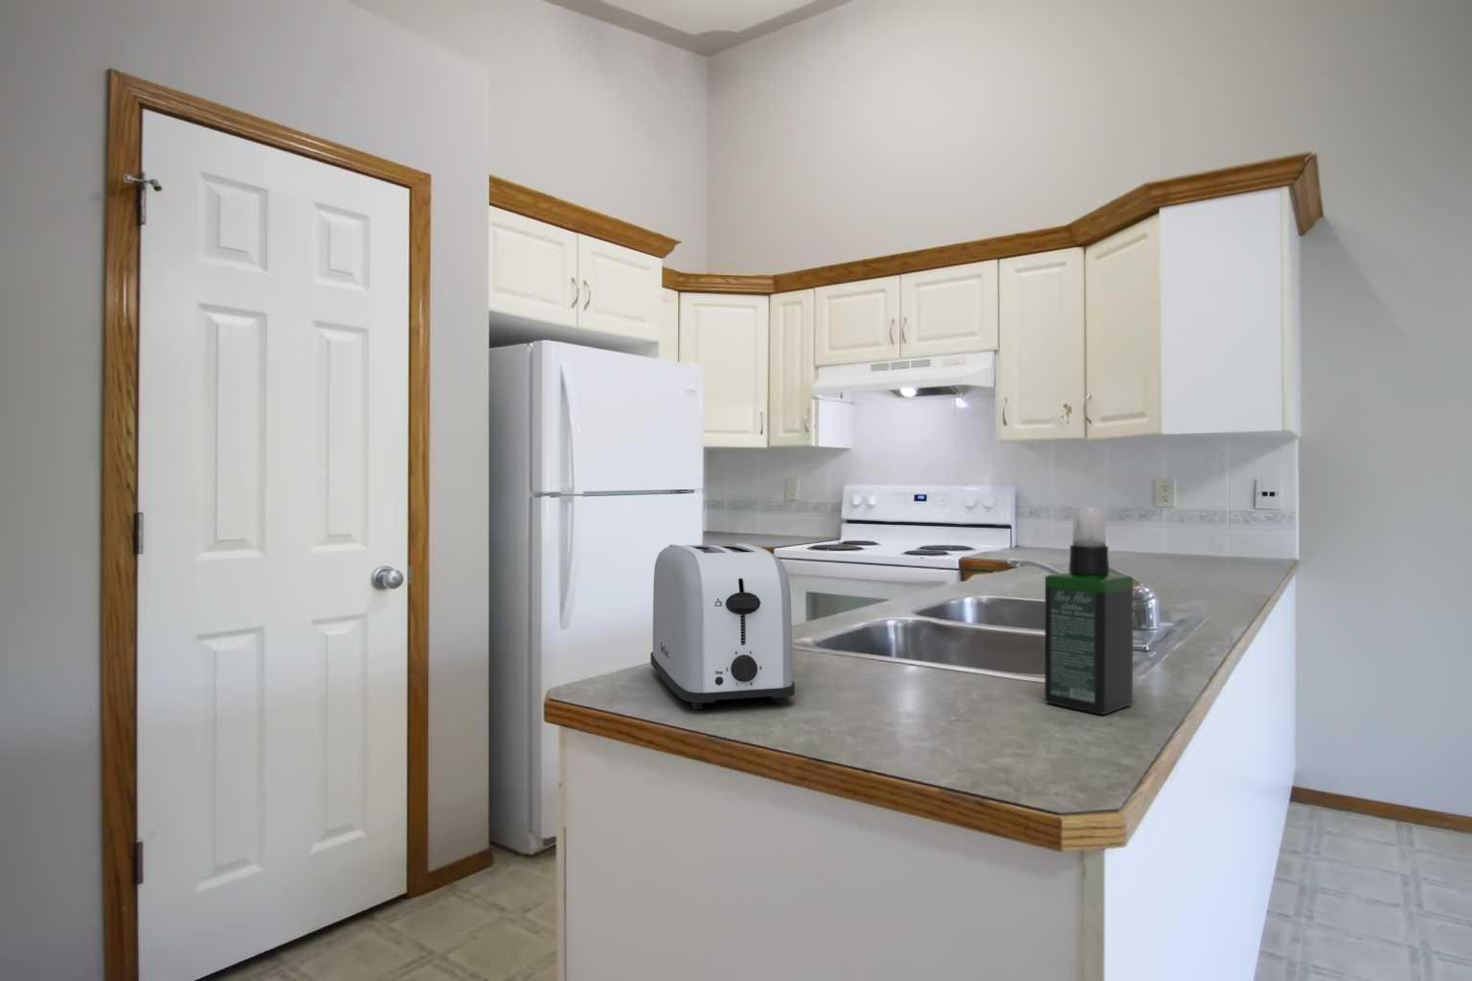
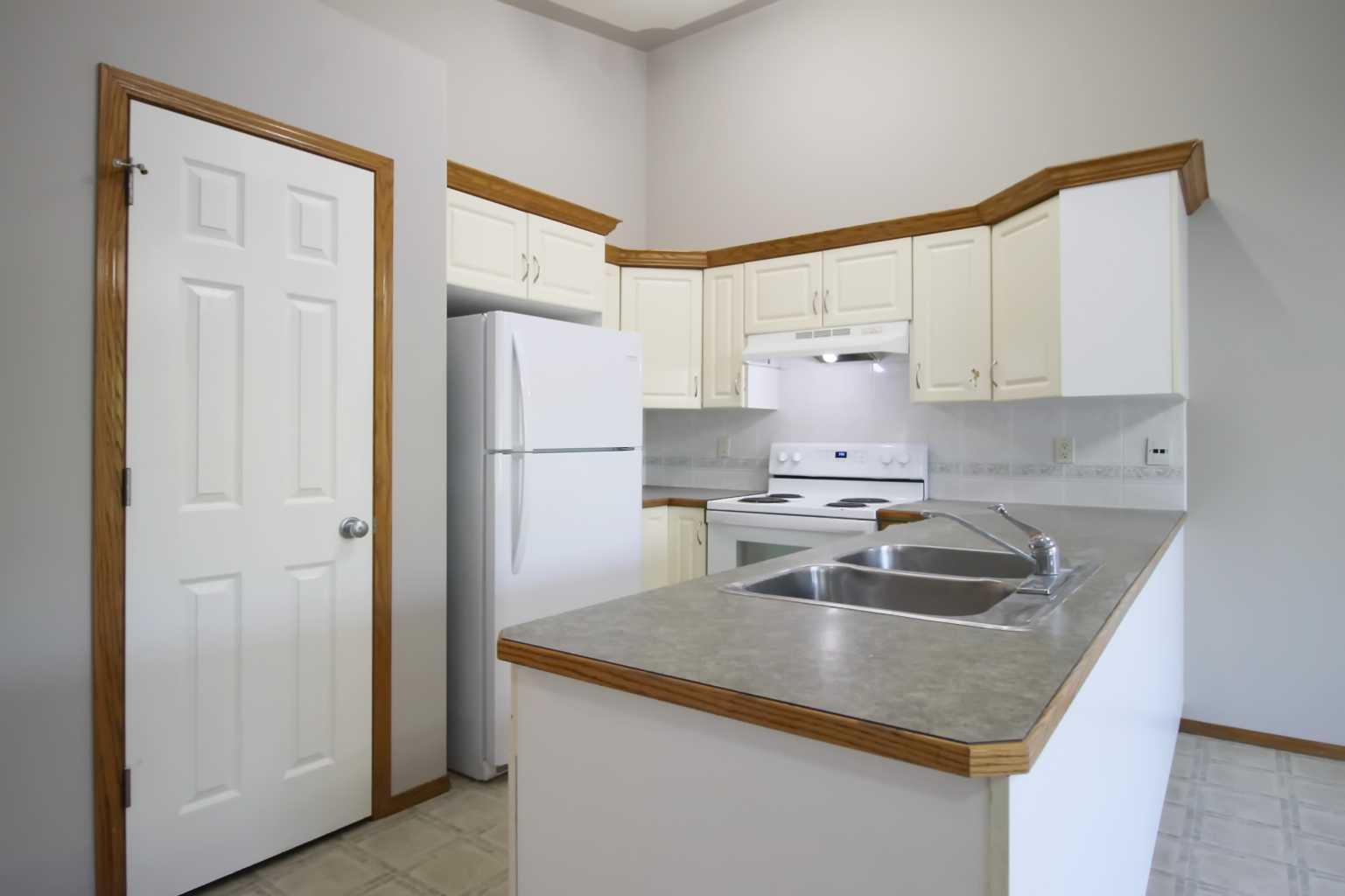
- spray bottle (1088, 605)
- toaster (717, 615)
